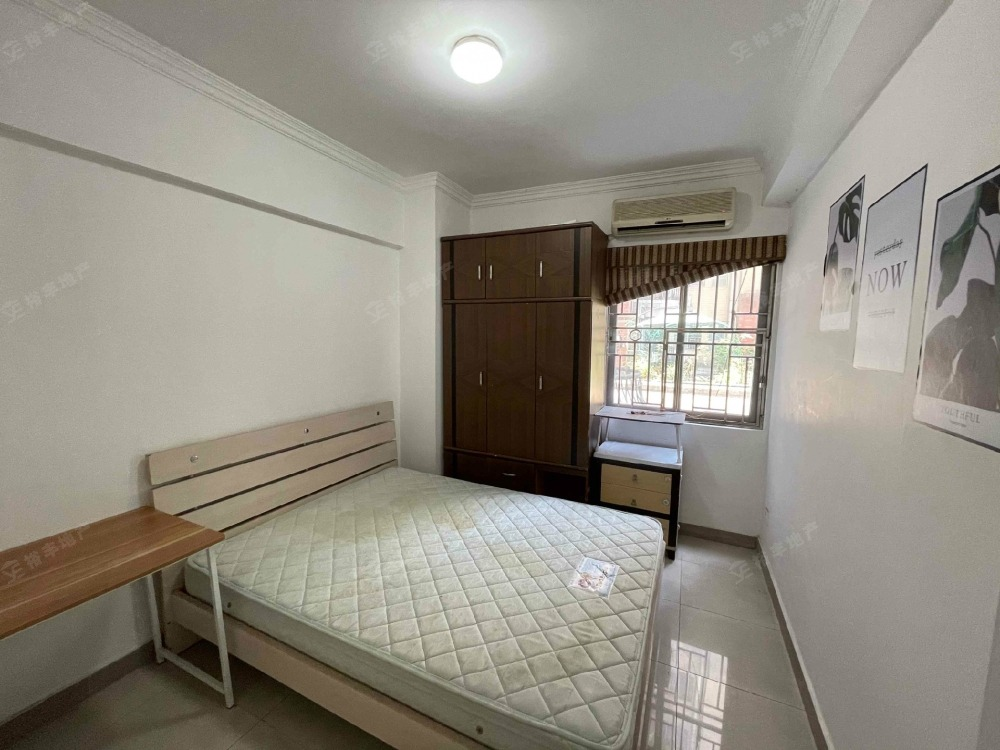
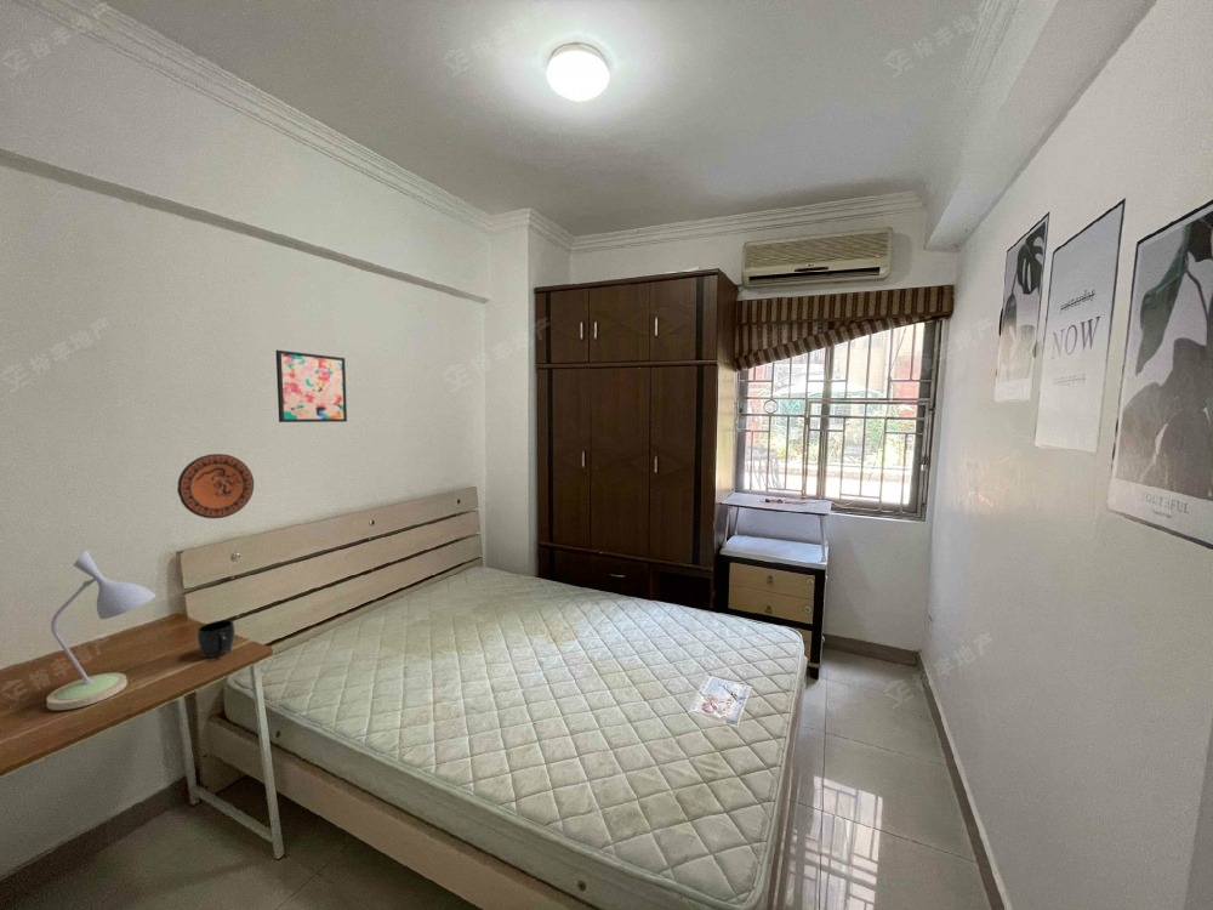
+ wall art (313, 388)
+ mug (216, 639)
+ desk lamp (102, 618)
+ decorative plate (217, 485)
